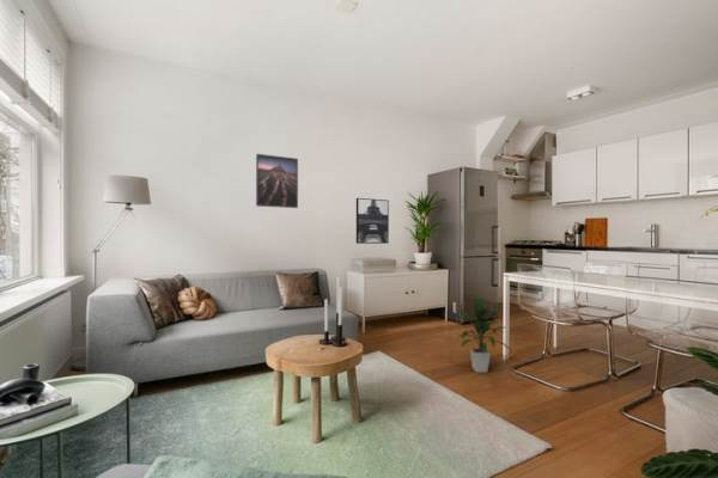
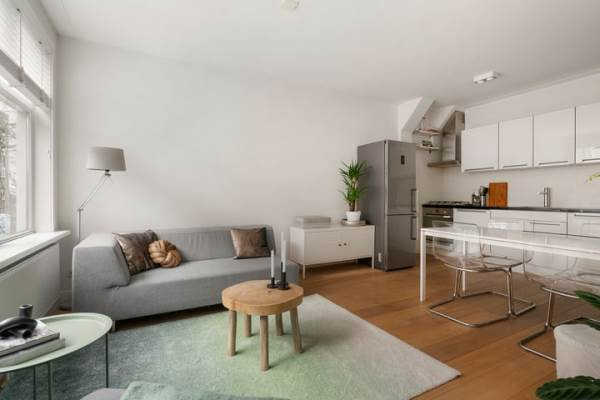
- wall art (372, 221)
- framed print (278, 182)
- indoor plant (482, 333)
